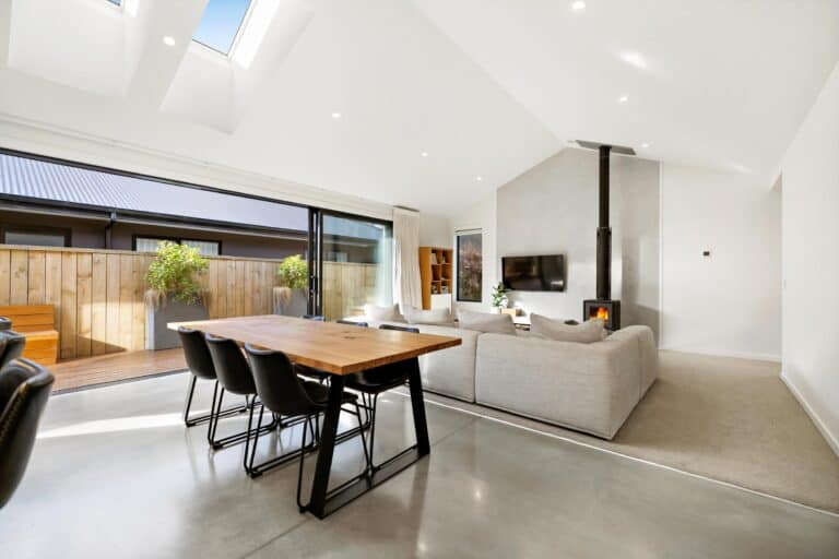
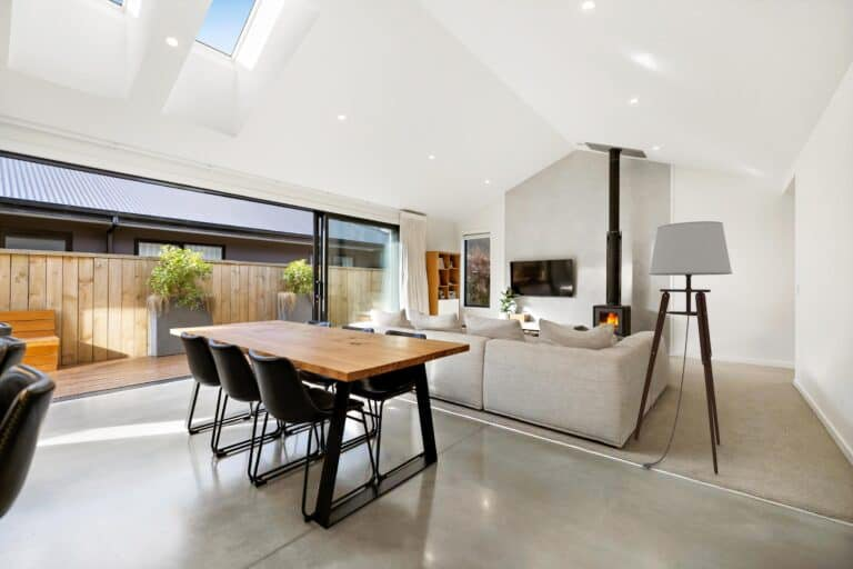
+ floor lamp (685, 340)
